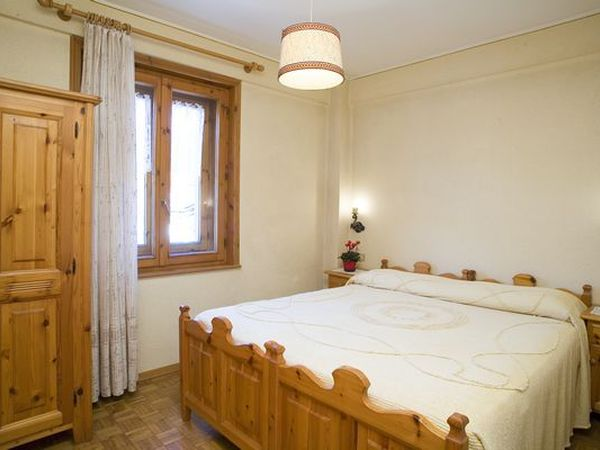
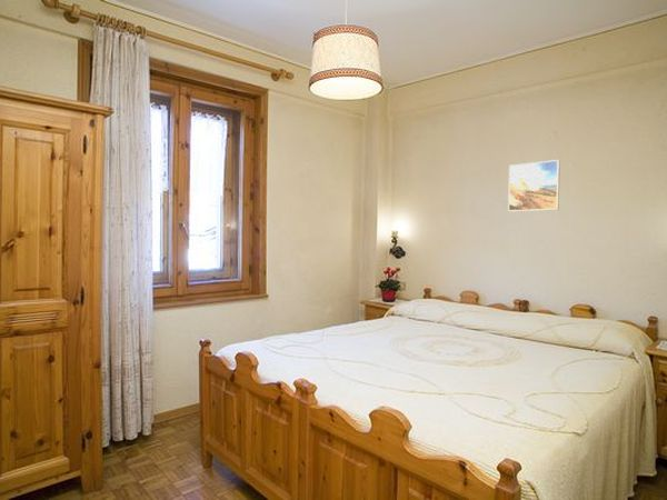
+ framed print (532, 187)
